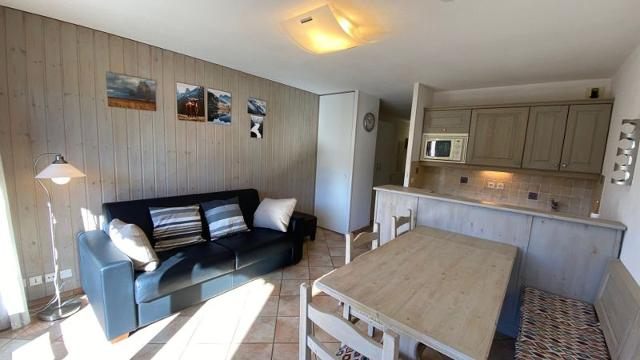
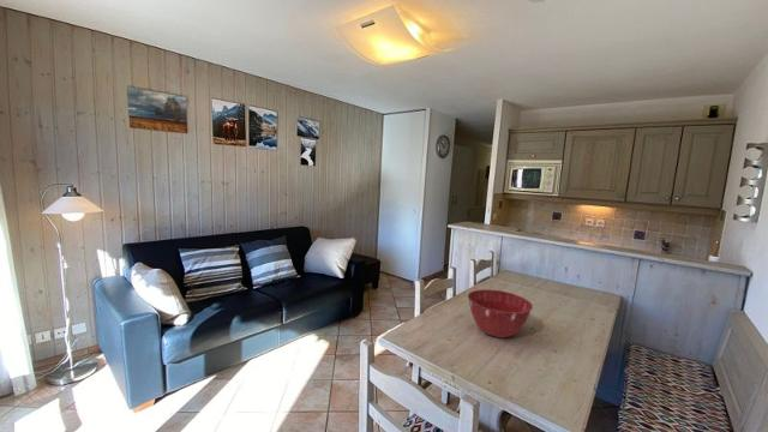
+ mixing bowl (497, 314)
